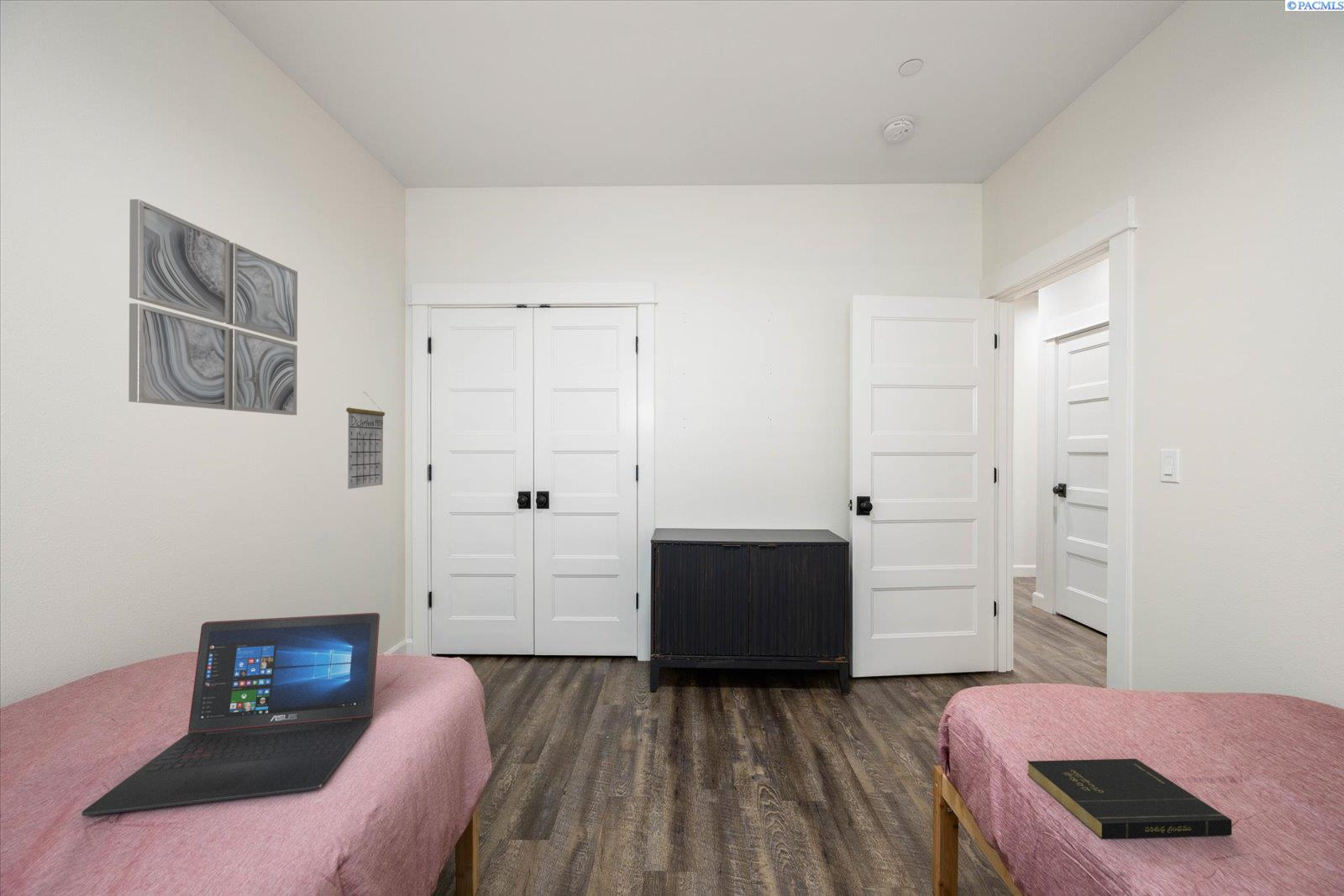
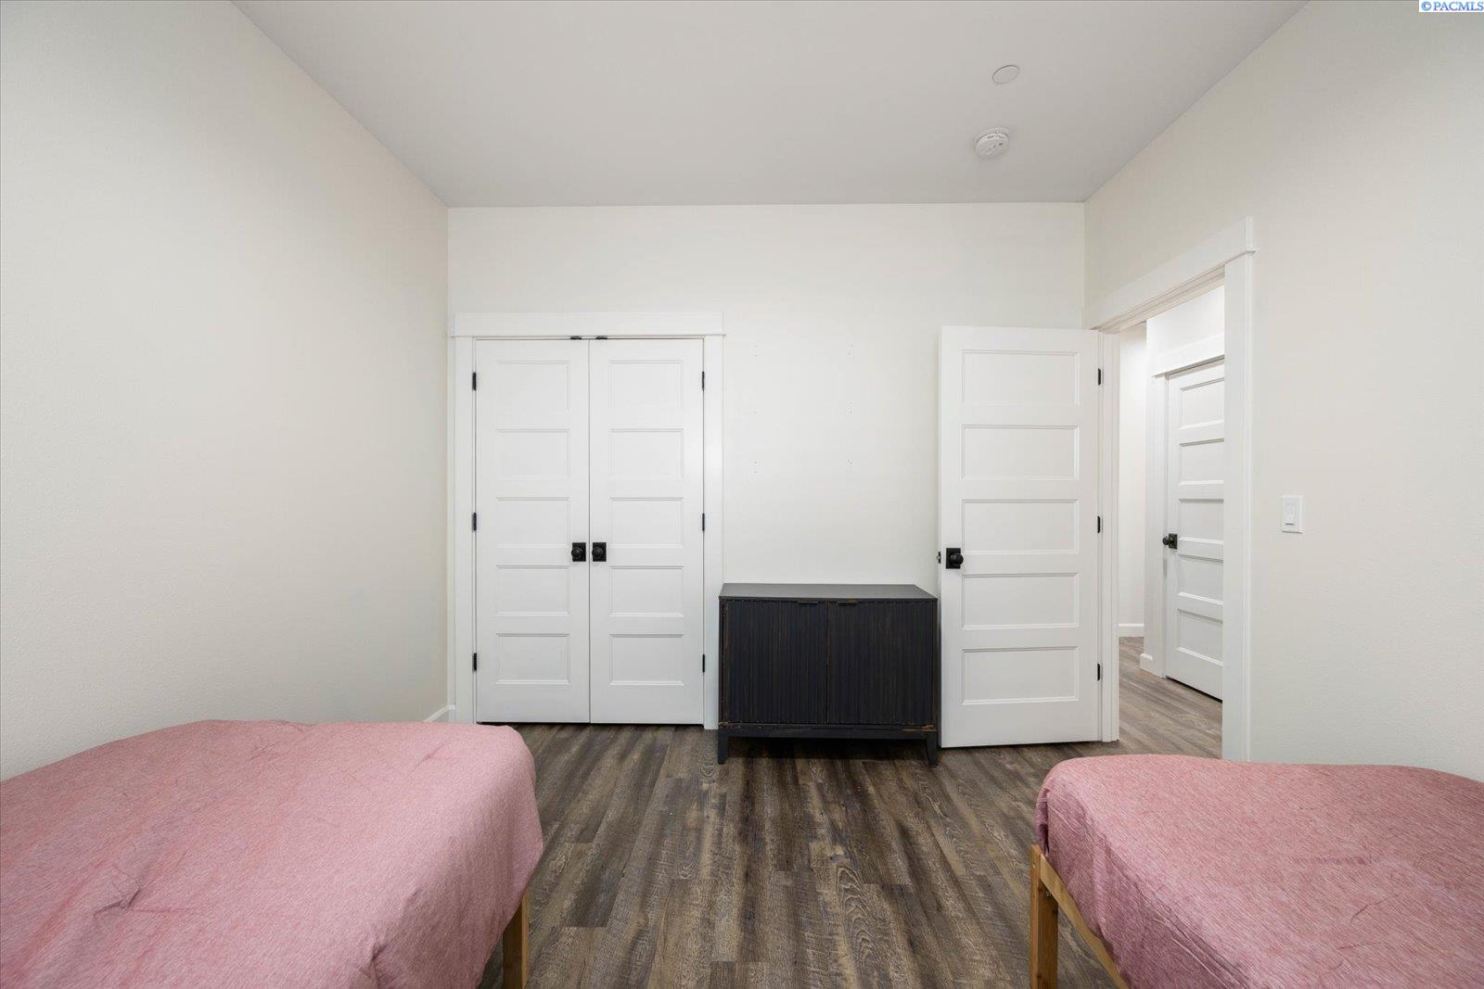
- laptop (255, 698)
- wall art (227, 327)
- book (1124, 794)
- calendar (366, 439)
